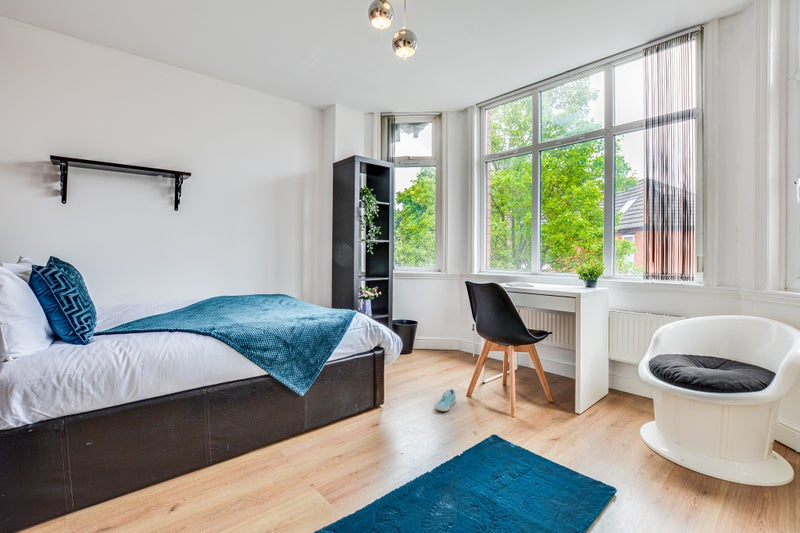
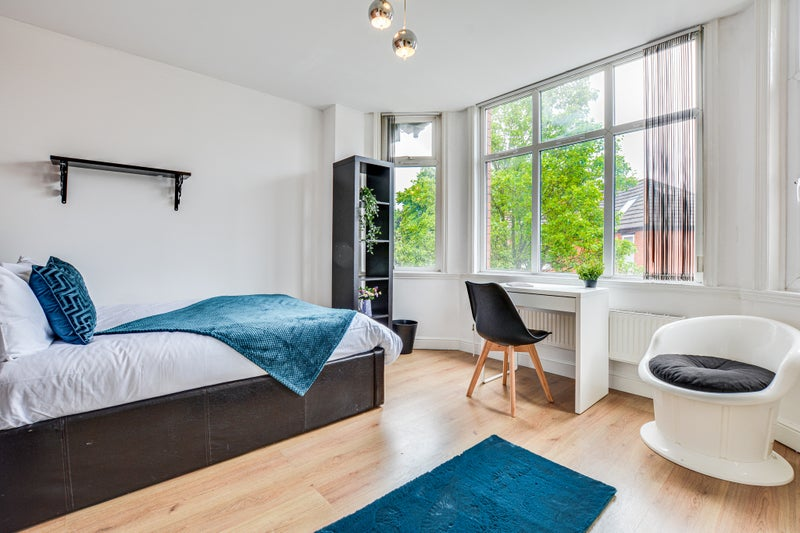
- sneaker (445, 398)
